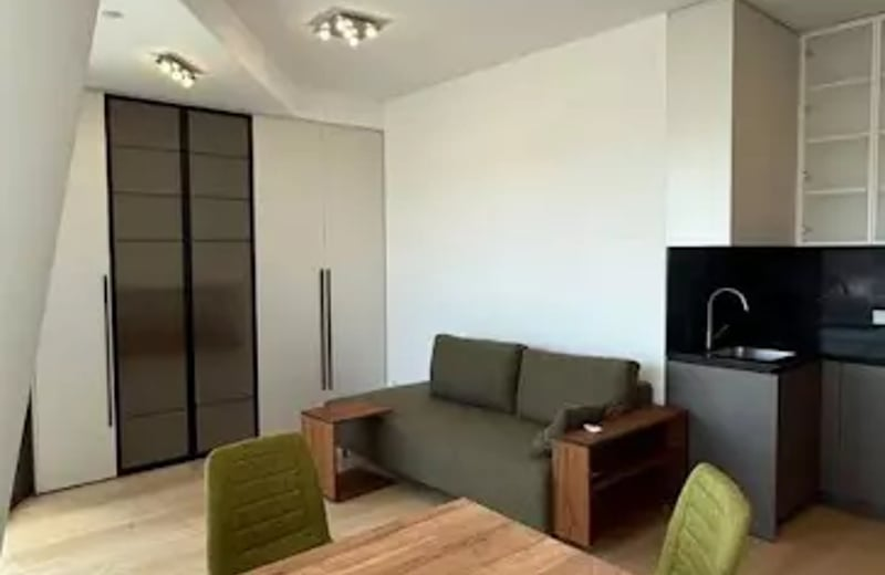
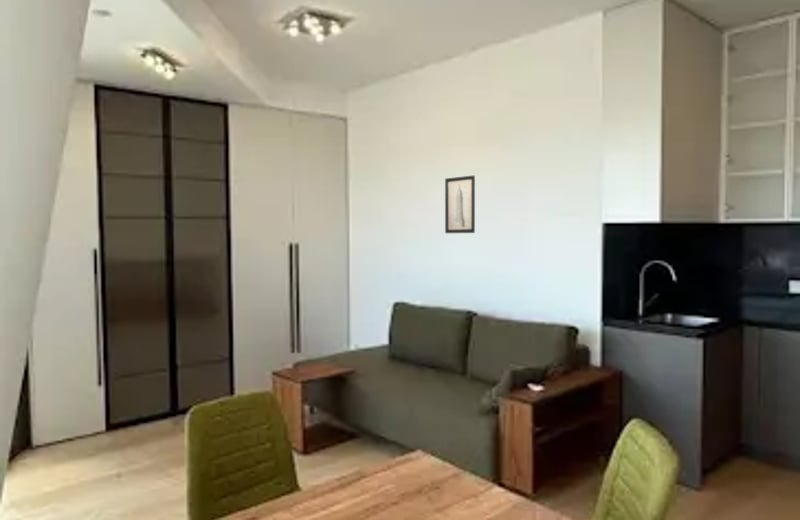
+ wall art (459, 205)
